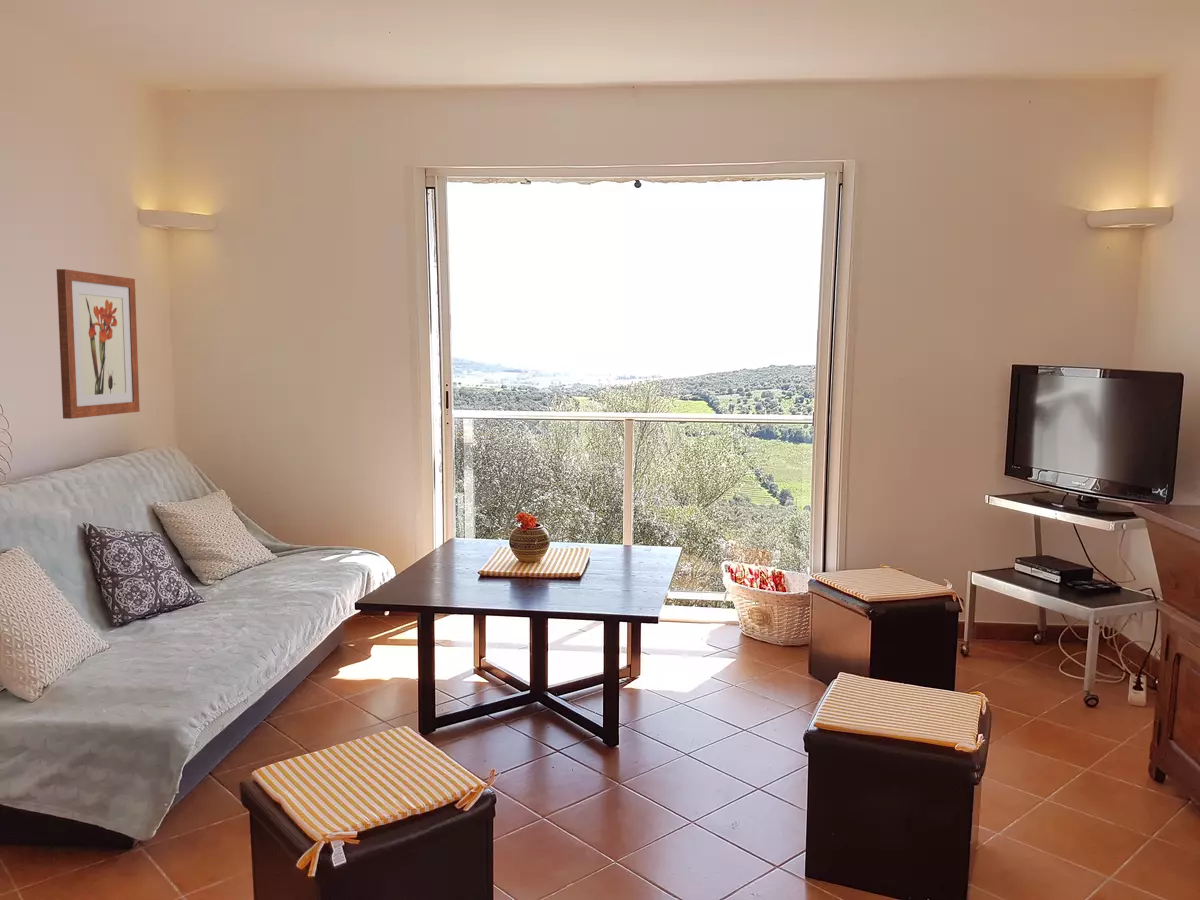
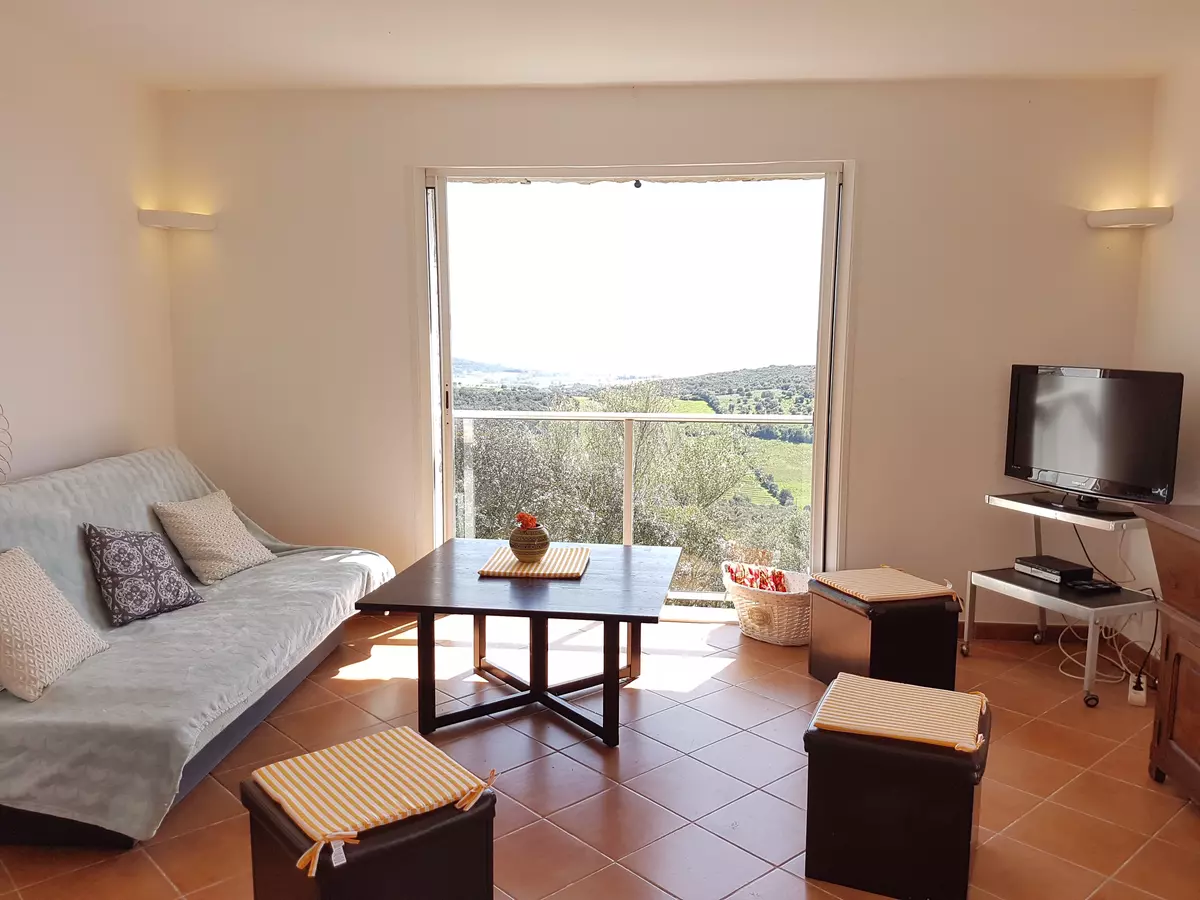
- wall art (100, 345)
